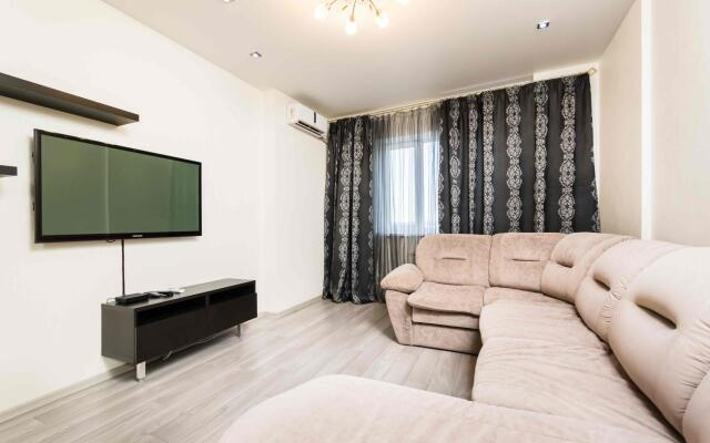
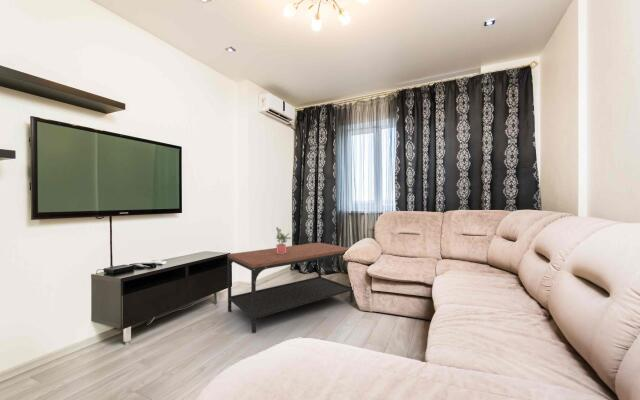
+ potted plant (285, 240)
+ coffee table (293, 282)
